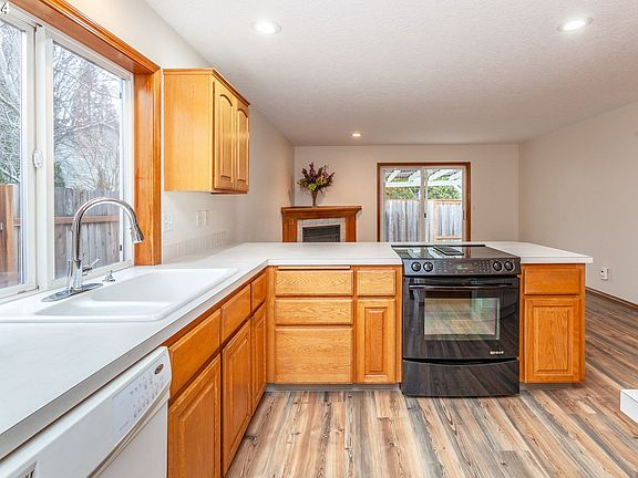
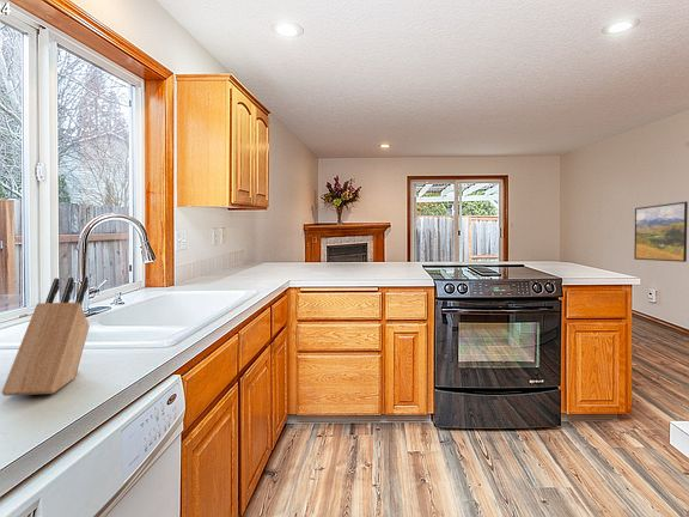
+ knife block (53, 328)
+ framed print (658, 232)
